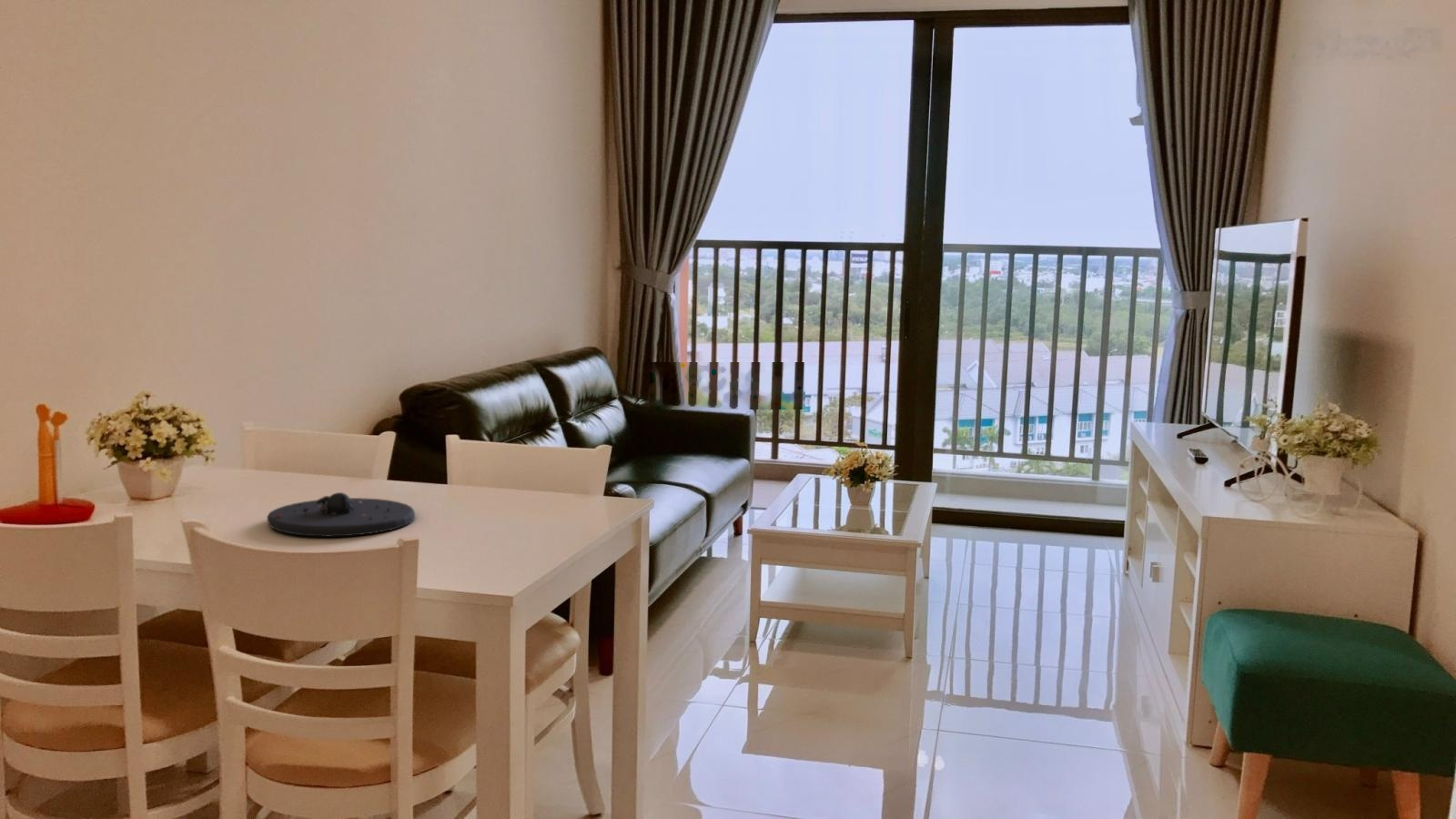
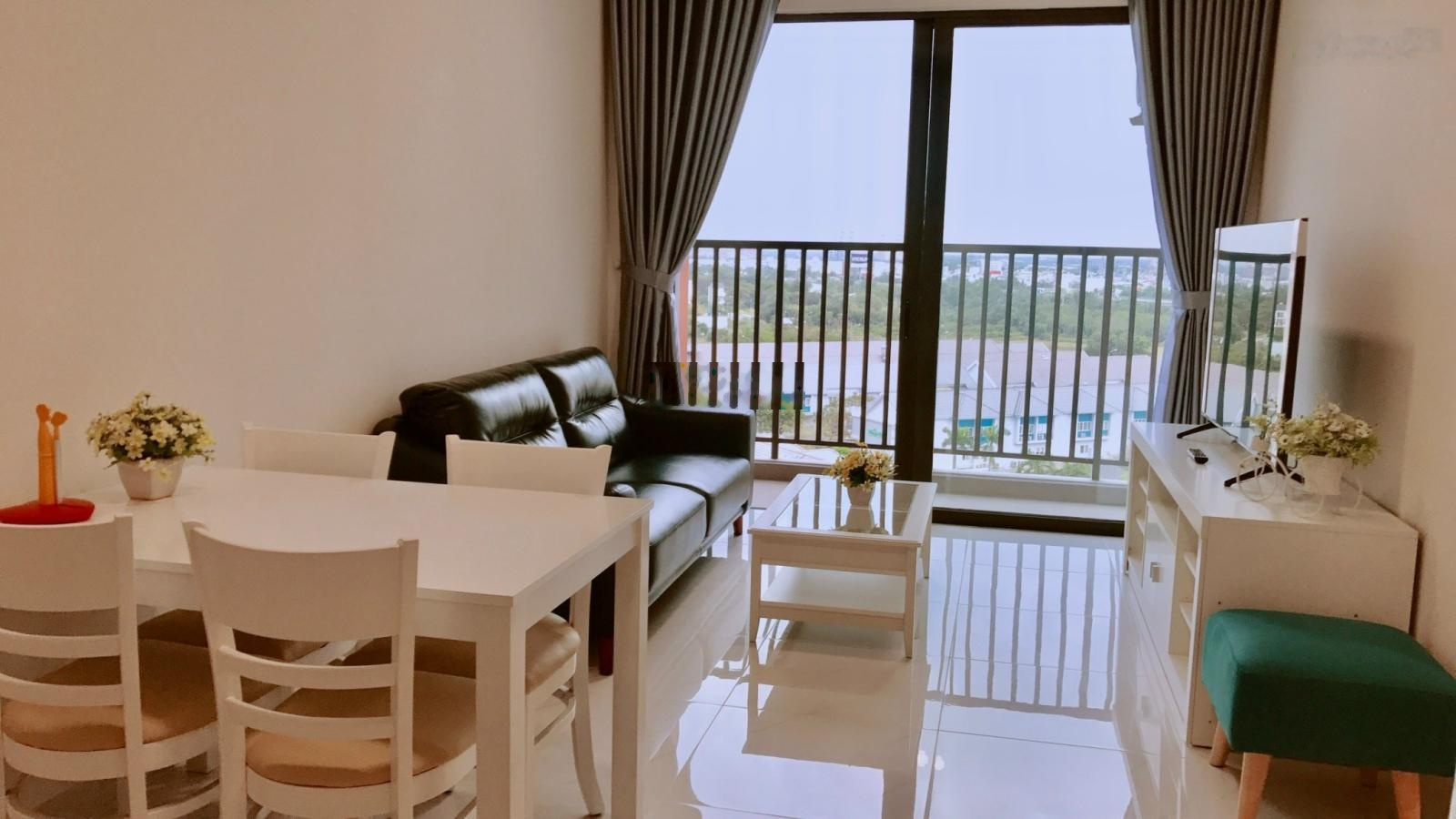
- plate (342, 506)
